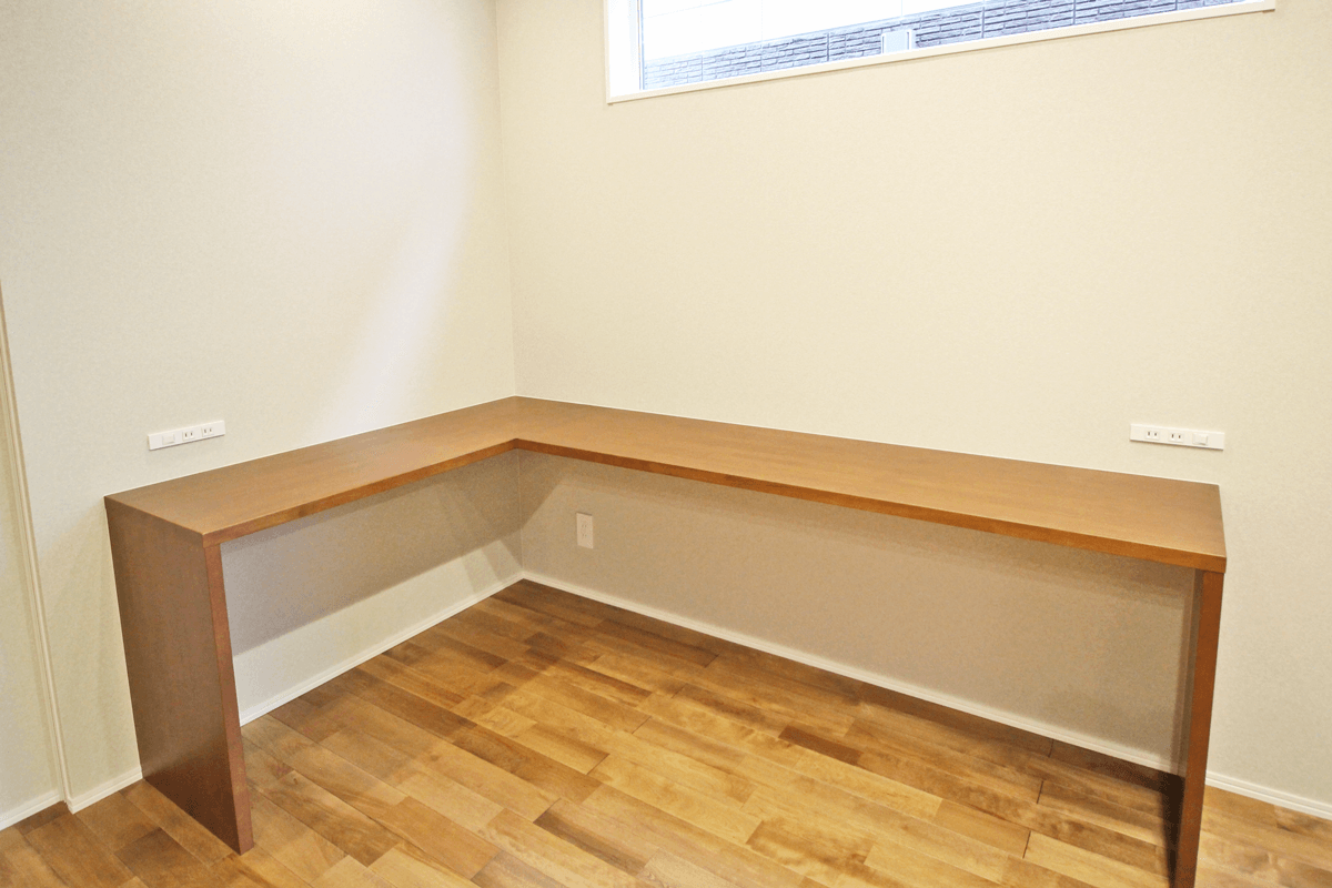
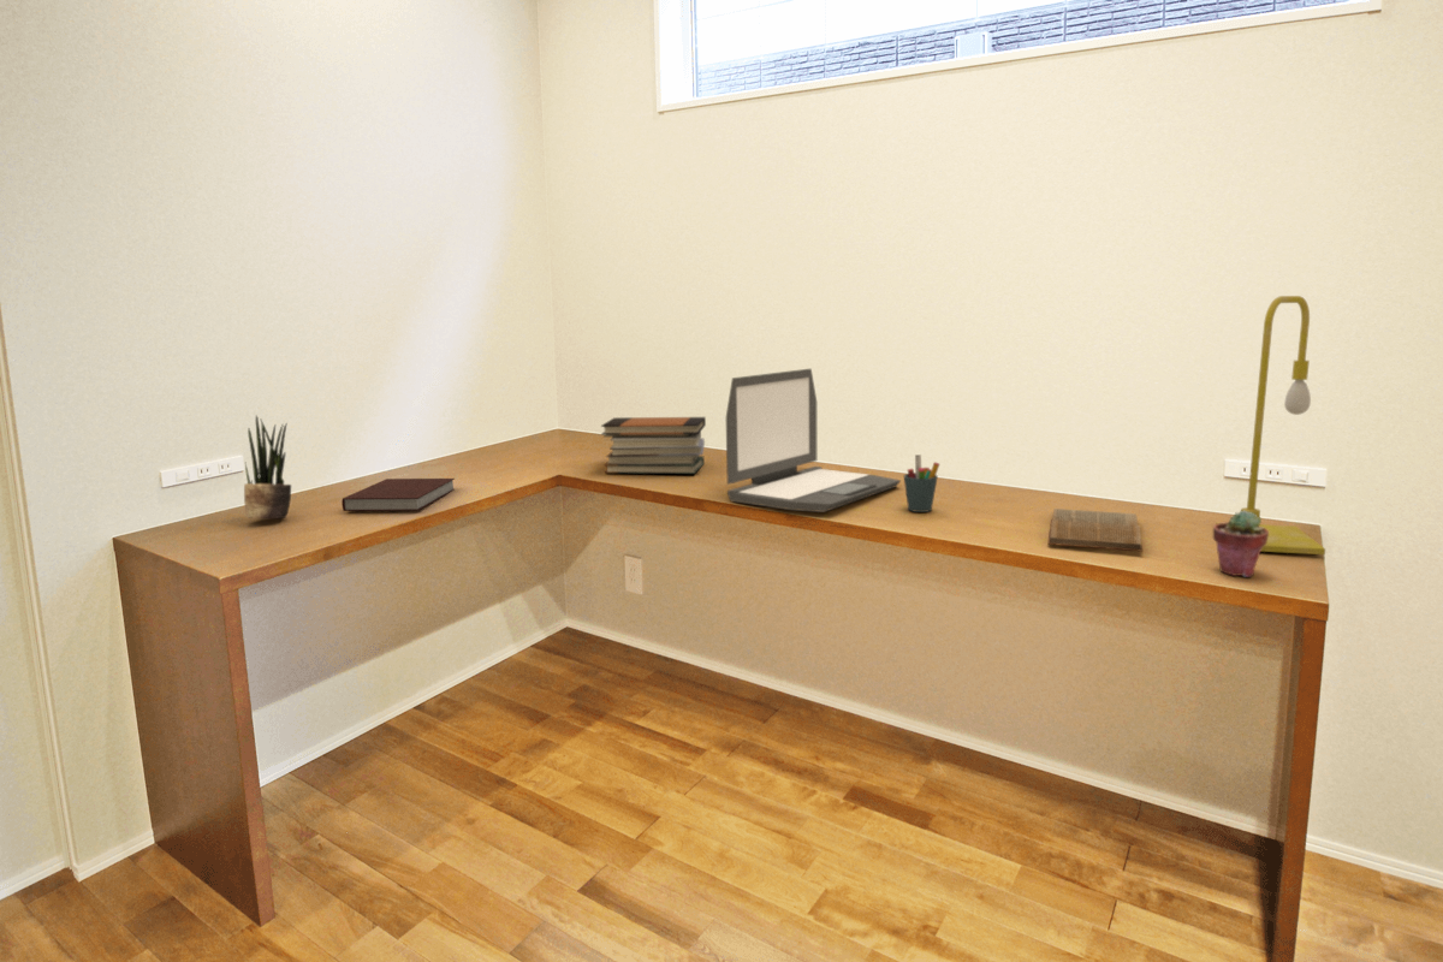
+ pen holder (920, 483)
+ laptop (815, 434)
+ notebook (400, 493)
+ book (1093, 524)
+ book stack (655, 444)
+ table lamp (1287, 410)
+ potted succulent (1239, 541)
+ potted plant (268, 467)
